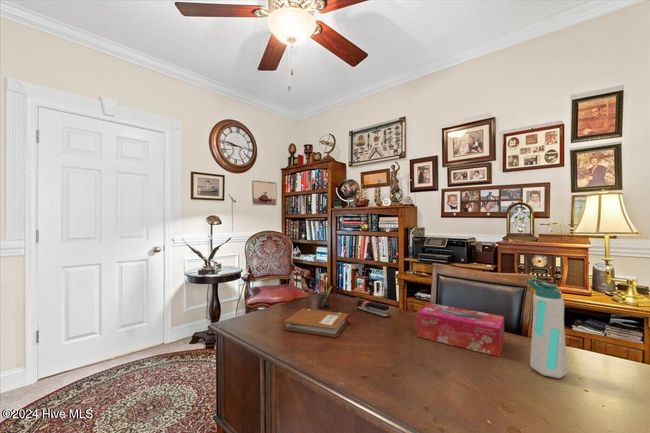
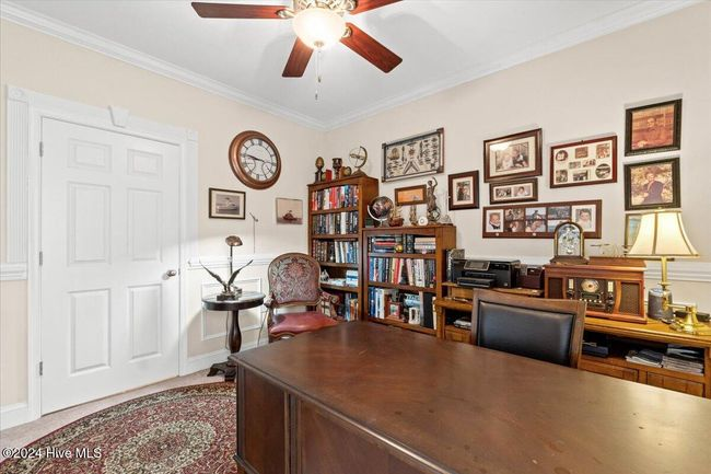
- stapler (372, 307)
- tissue box (459, 326)
- pen holder (323, 295)
- notebook (319, 321)
- water bottle (545, 326)
